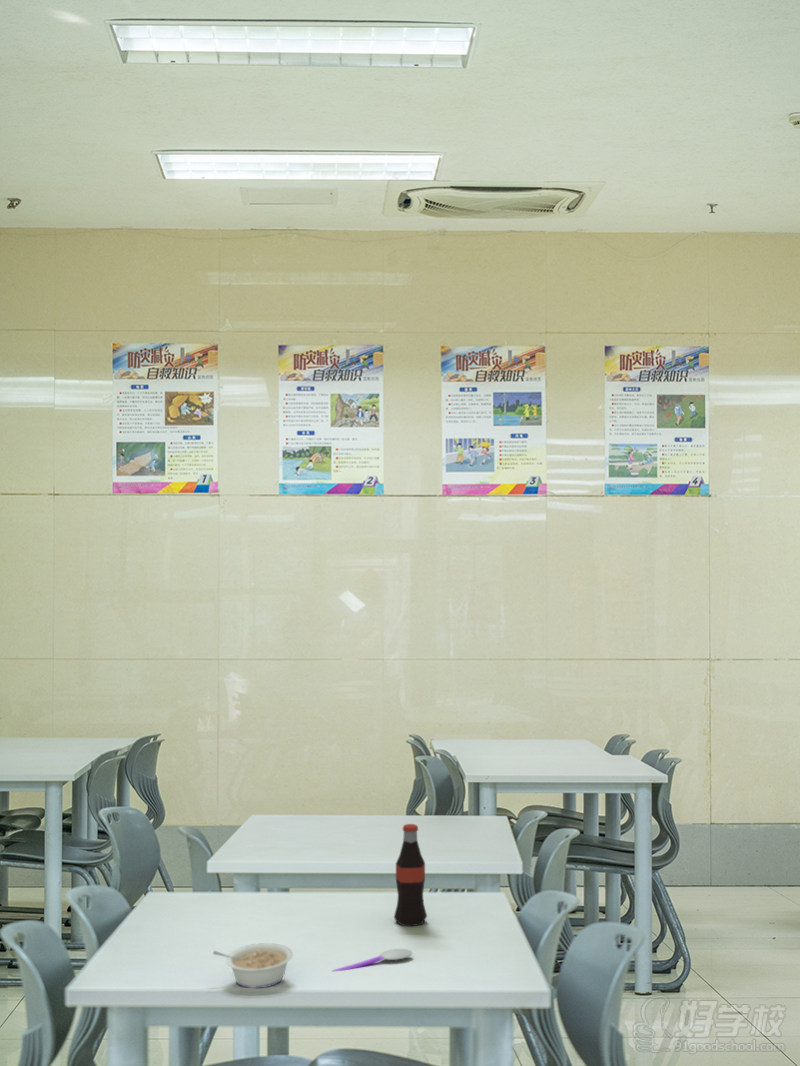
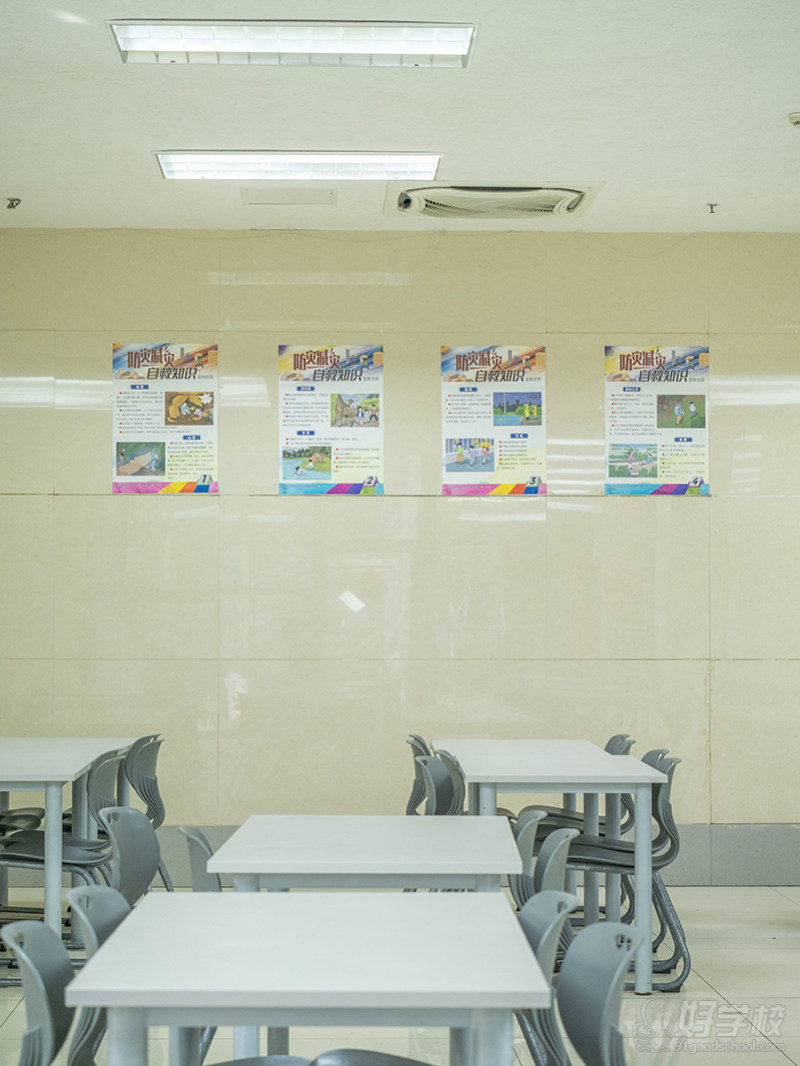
- spoon (372, 960)
- bottle (410, 873)
- legume (257, 966)
